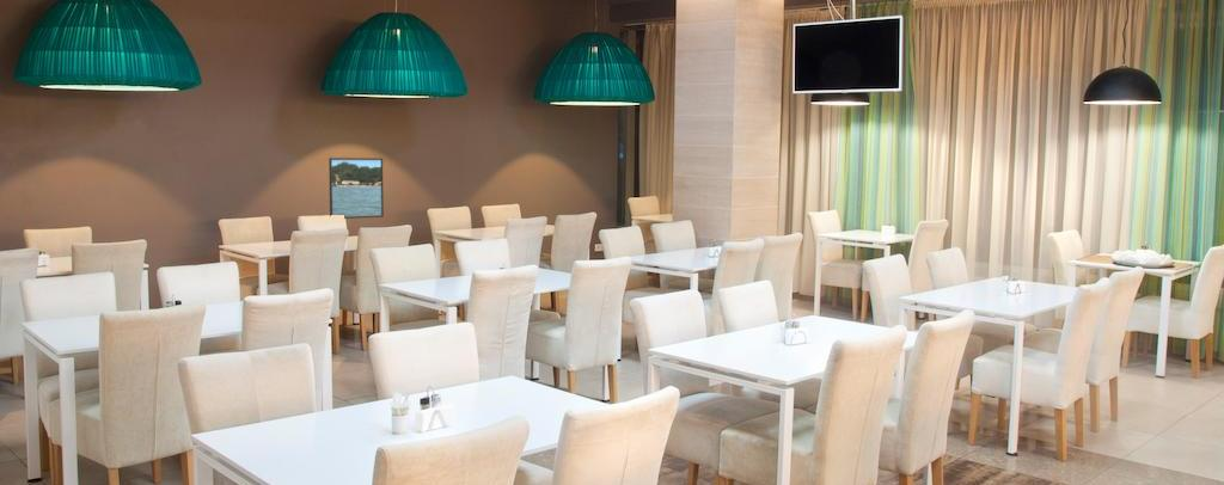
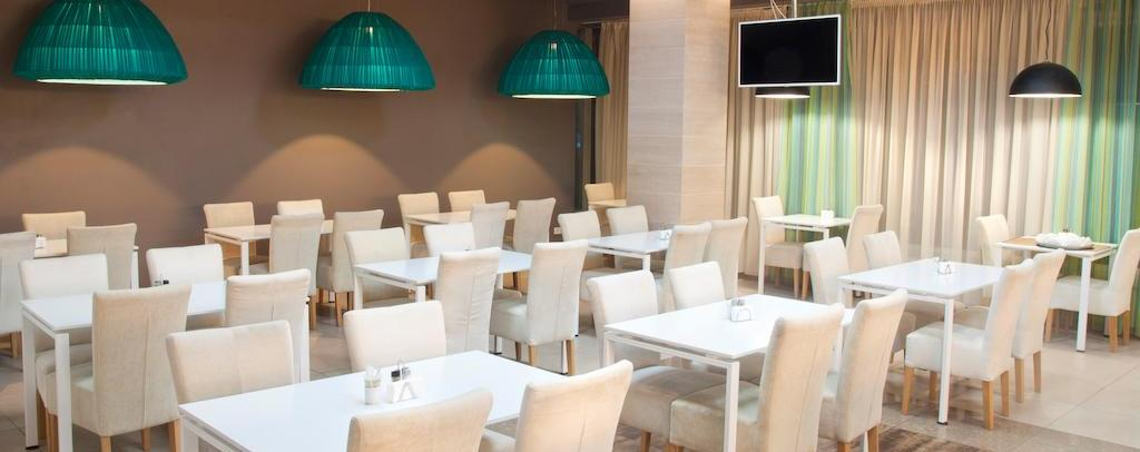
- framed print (356, 188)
